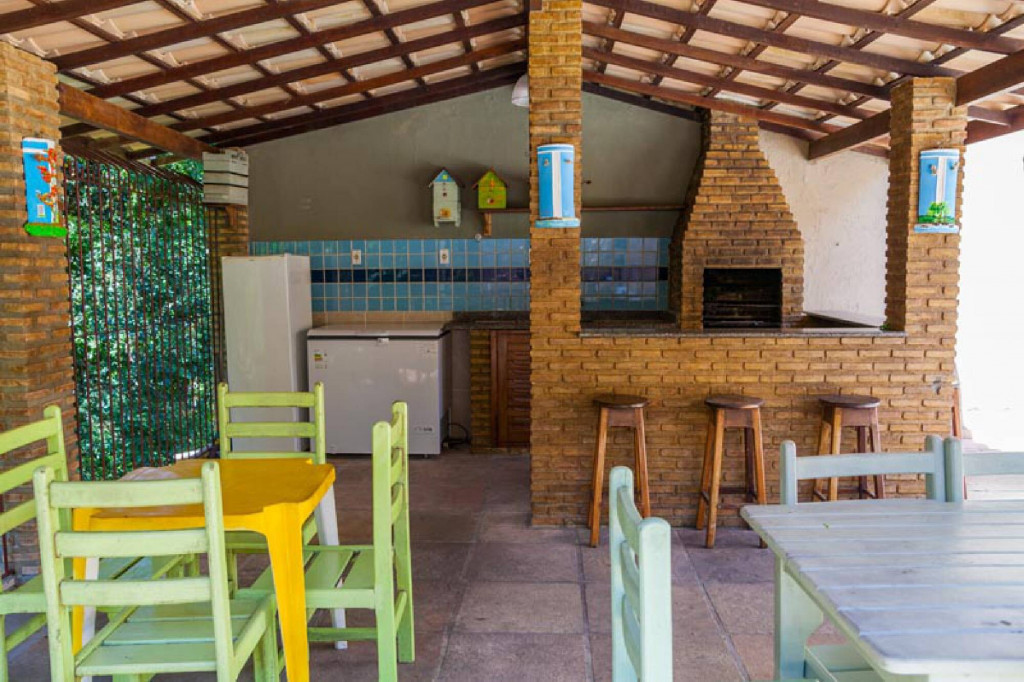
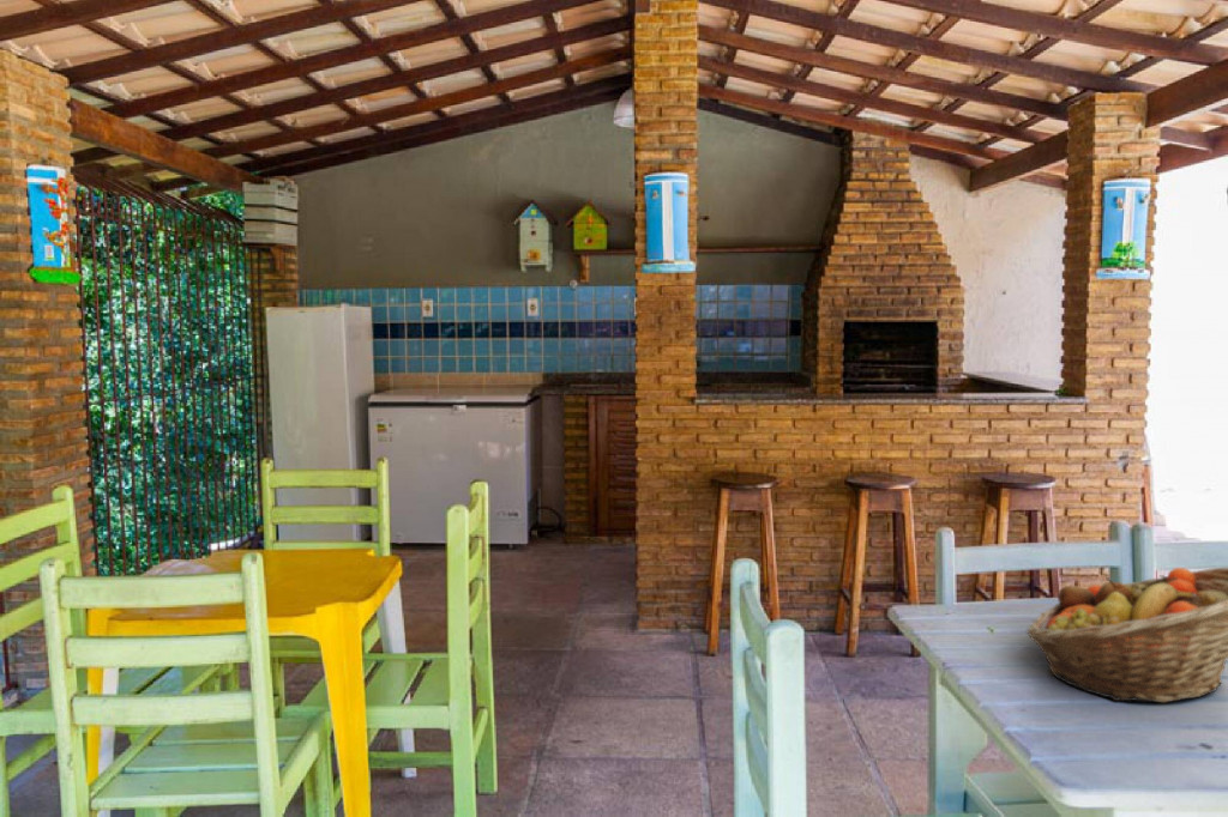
+ fruit basket (1145, 622)
